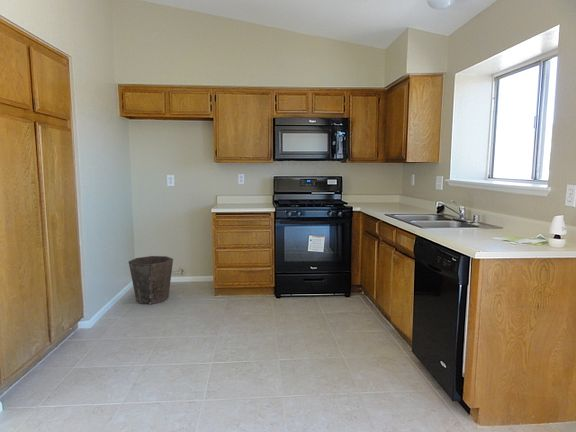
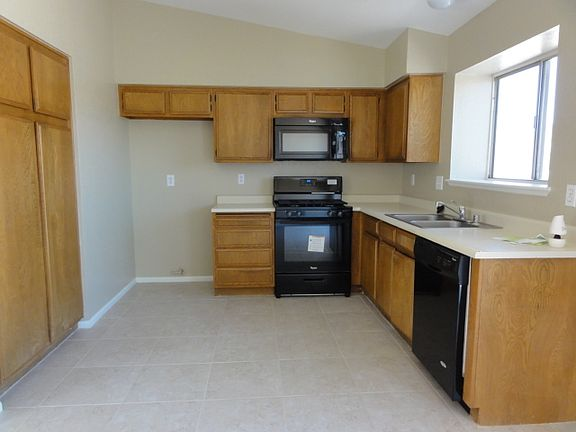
- waste bin (151, 279)
